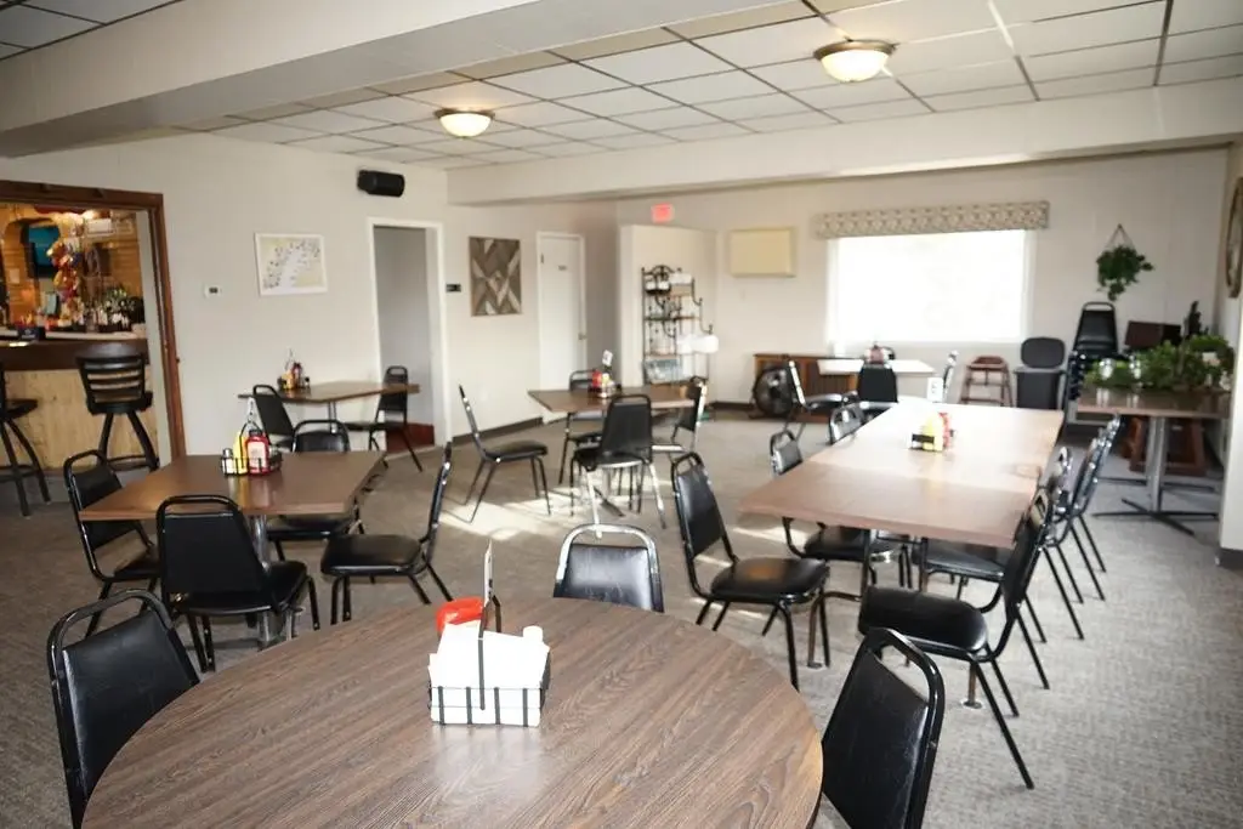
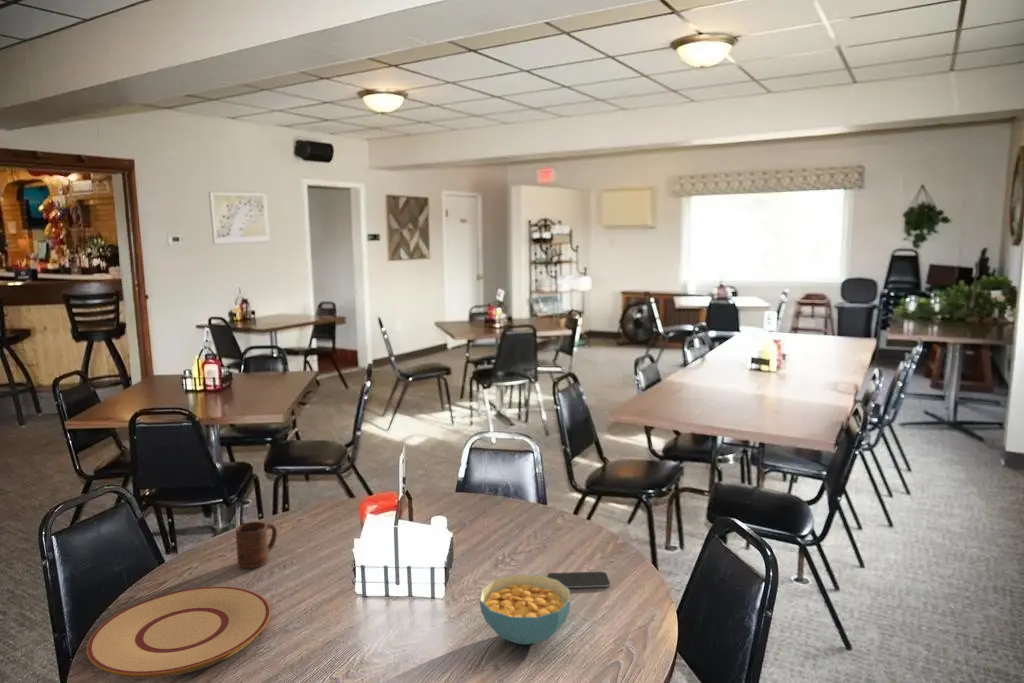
+ cereal bowl (525, 616)
+ plate (183, 629)
+ smartphone (578, 579)
+ cup (255, 543)
